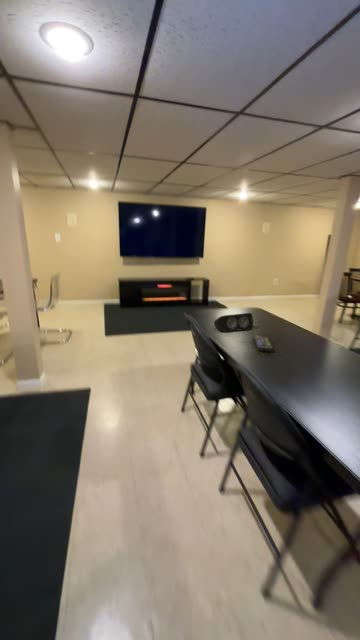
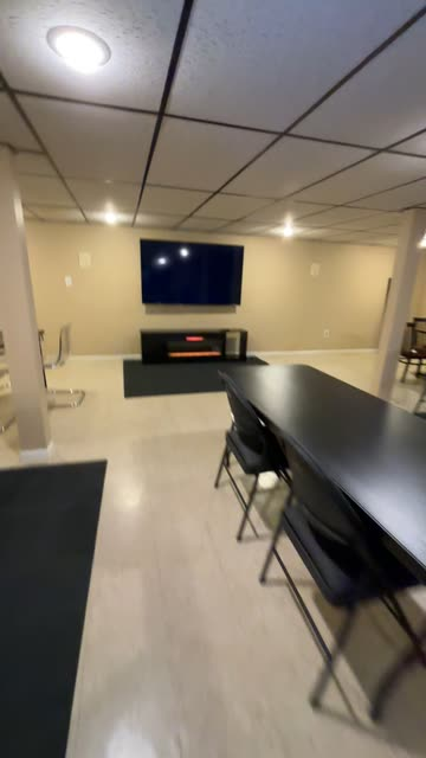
- remote control (262, 343)
- speaker (233, 320)
